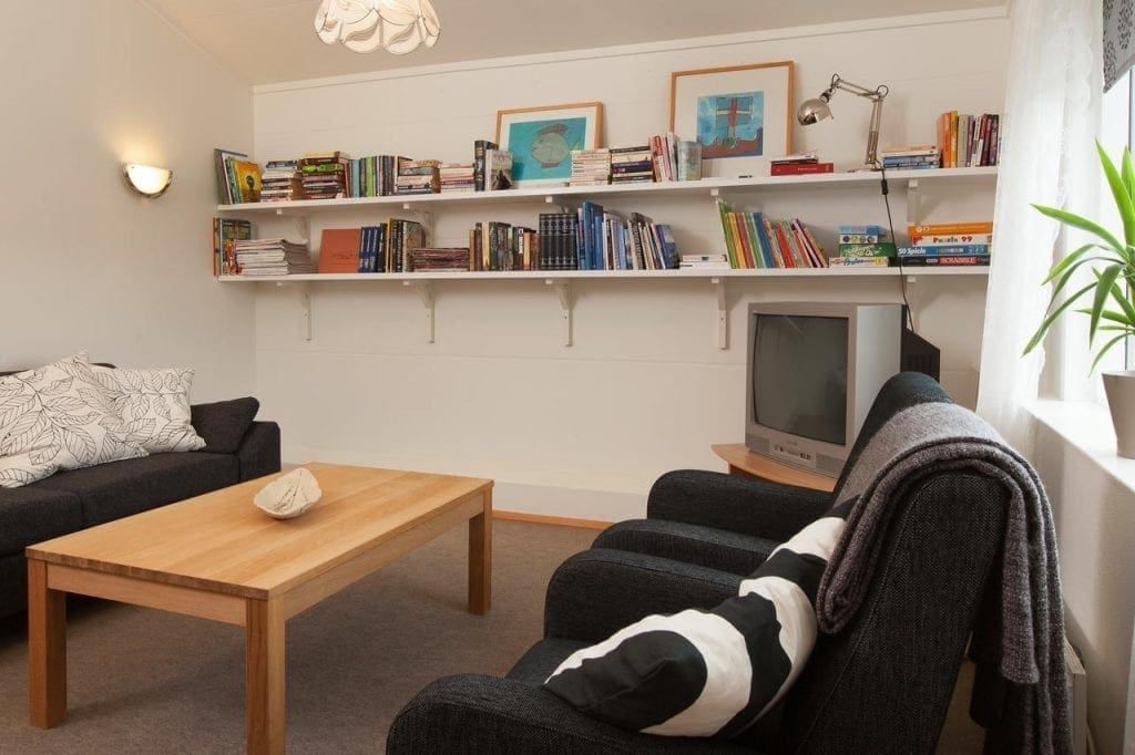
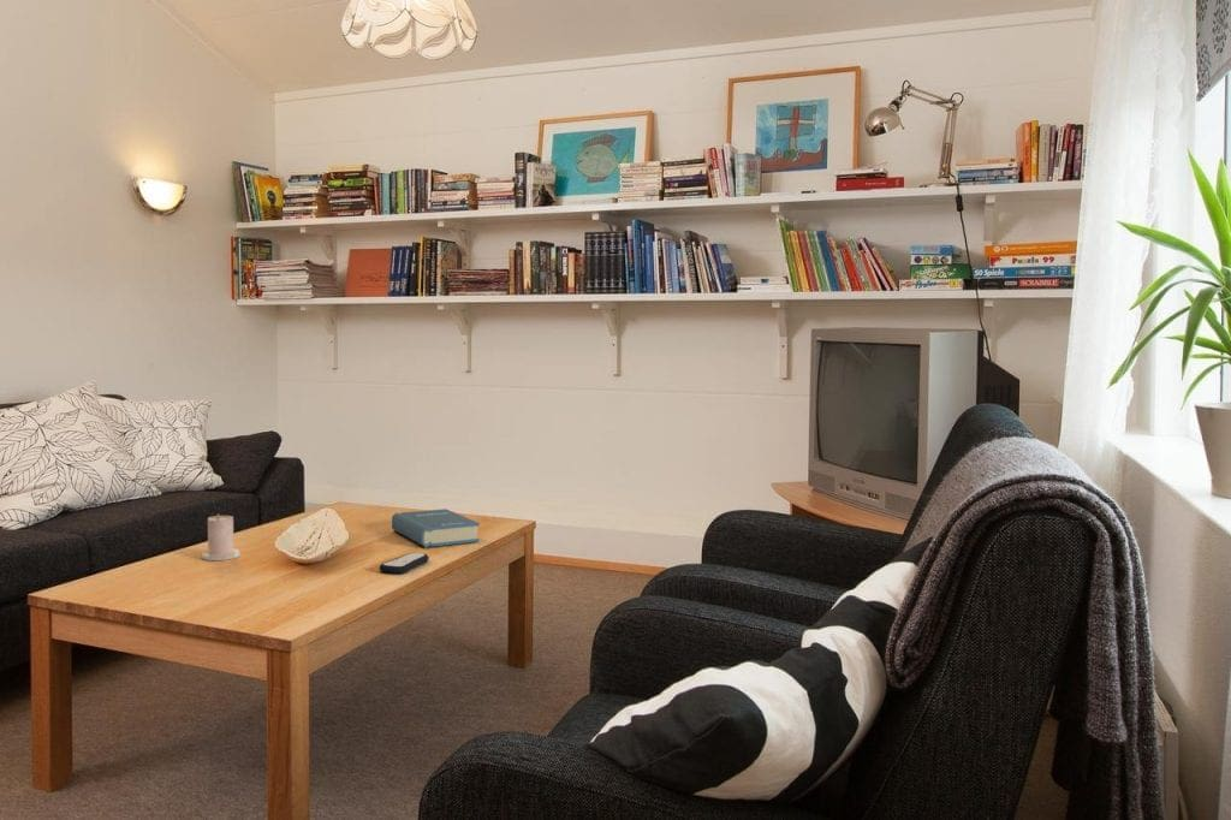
+ remote control (405, 561)
+ hardback book (434, 527)
+ candle (220, 534)
